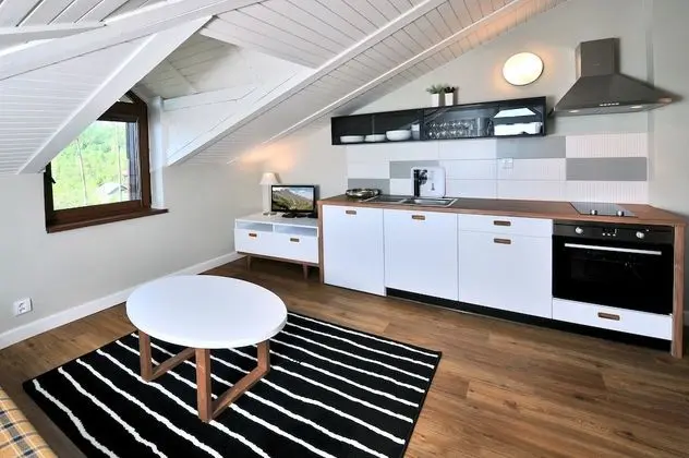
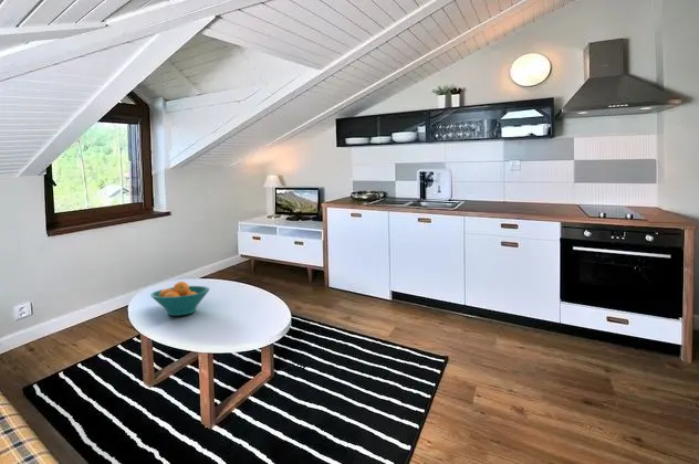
+ fruit bowl (180, 296)
